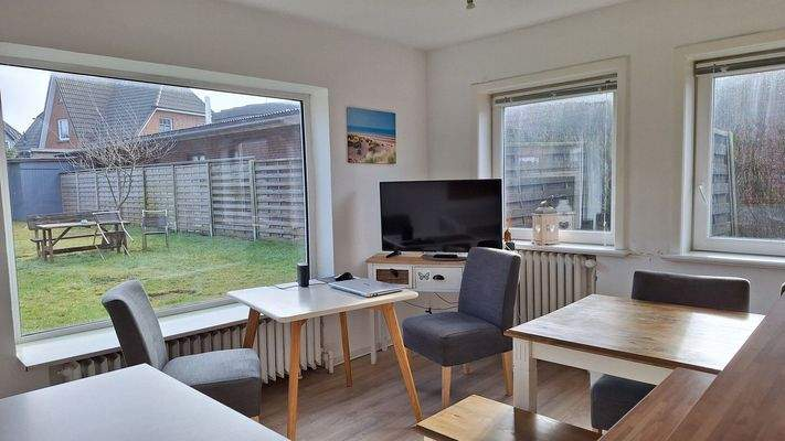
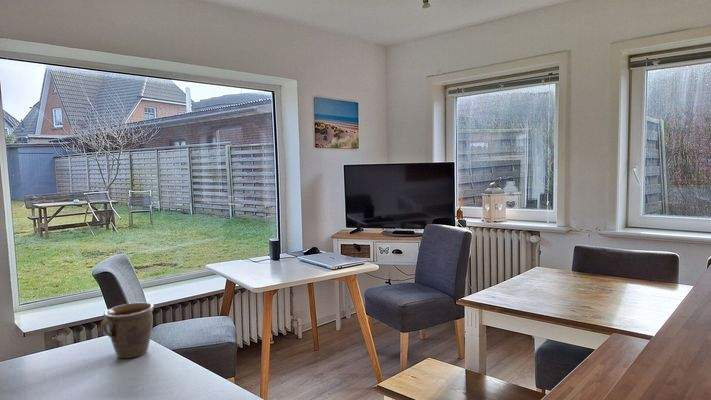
+ mug (127, 331)
